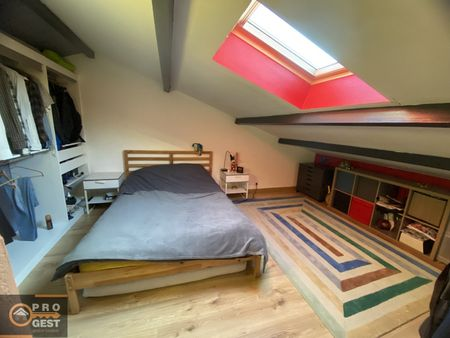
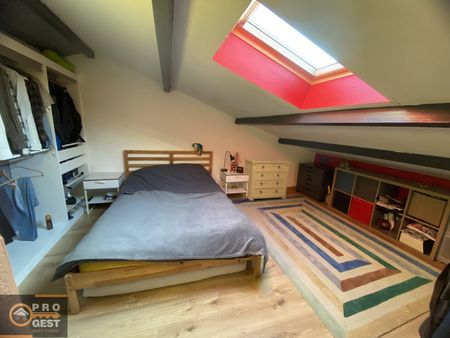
+ dresser (265, 178)
